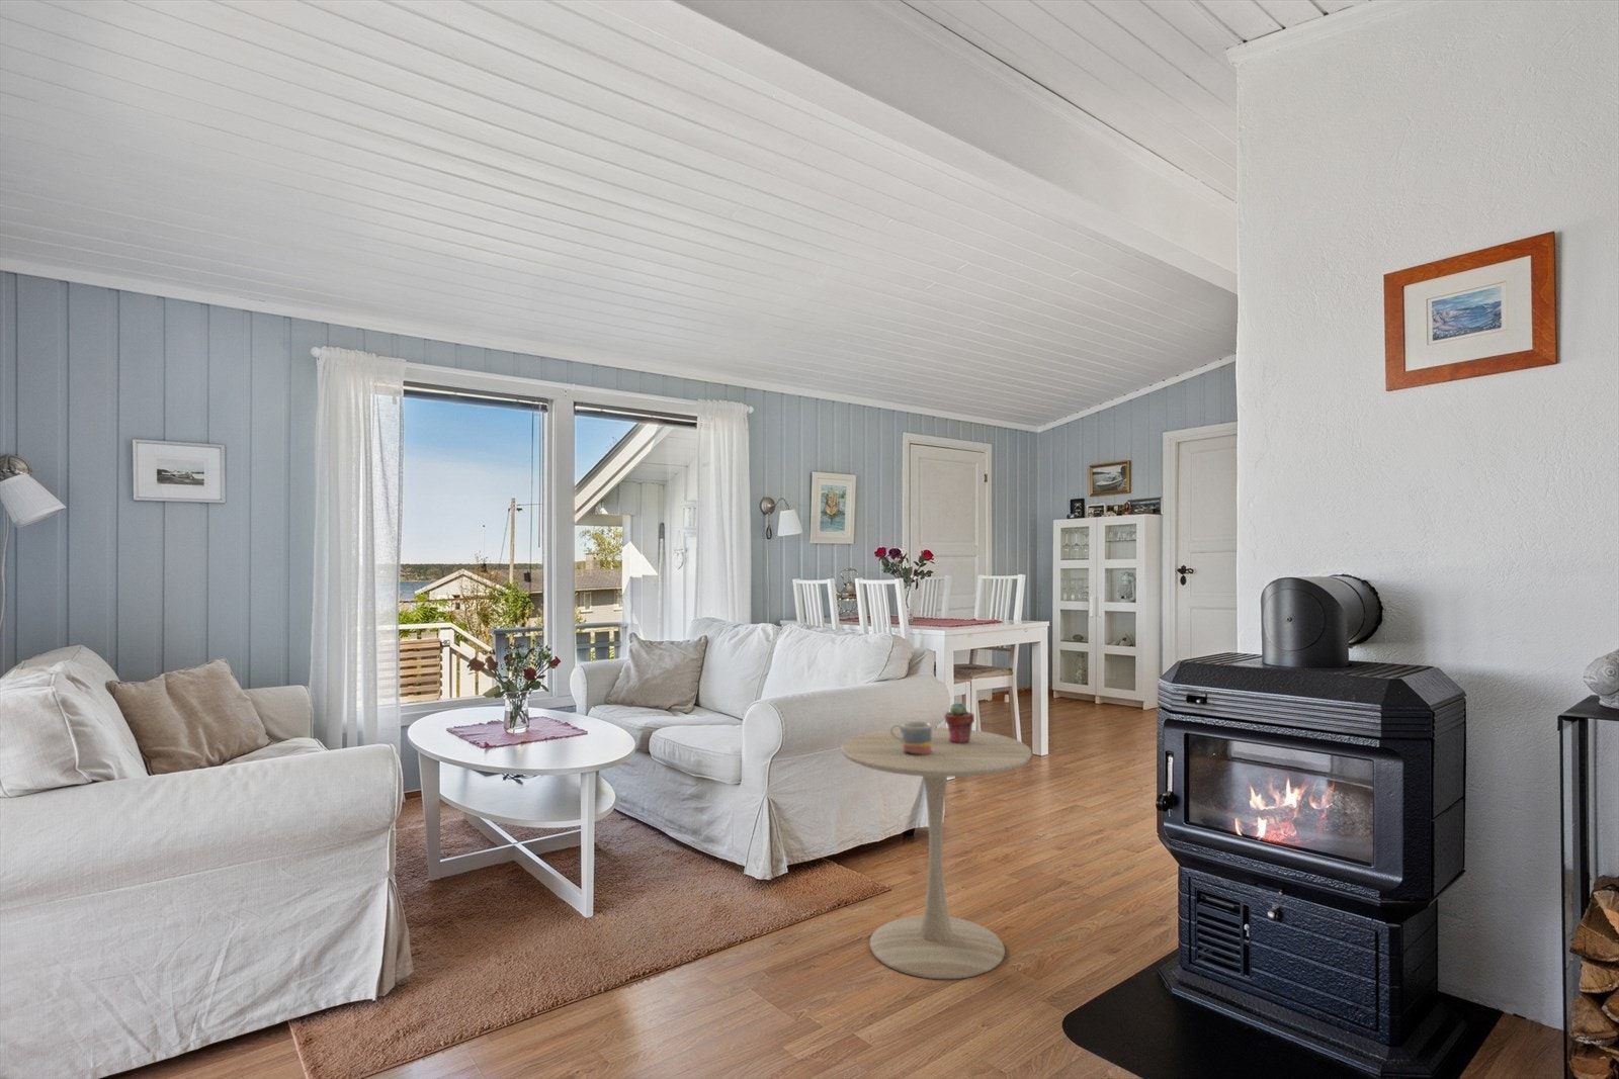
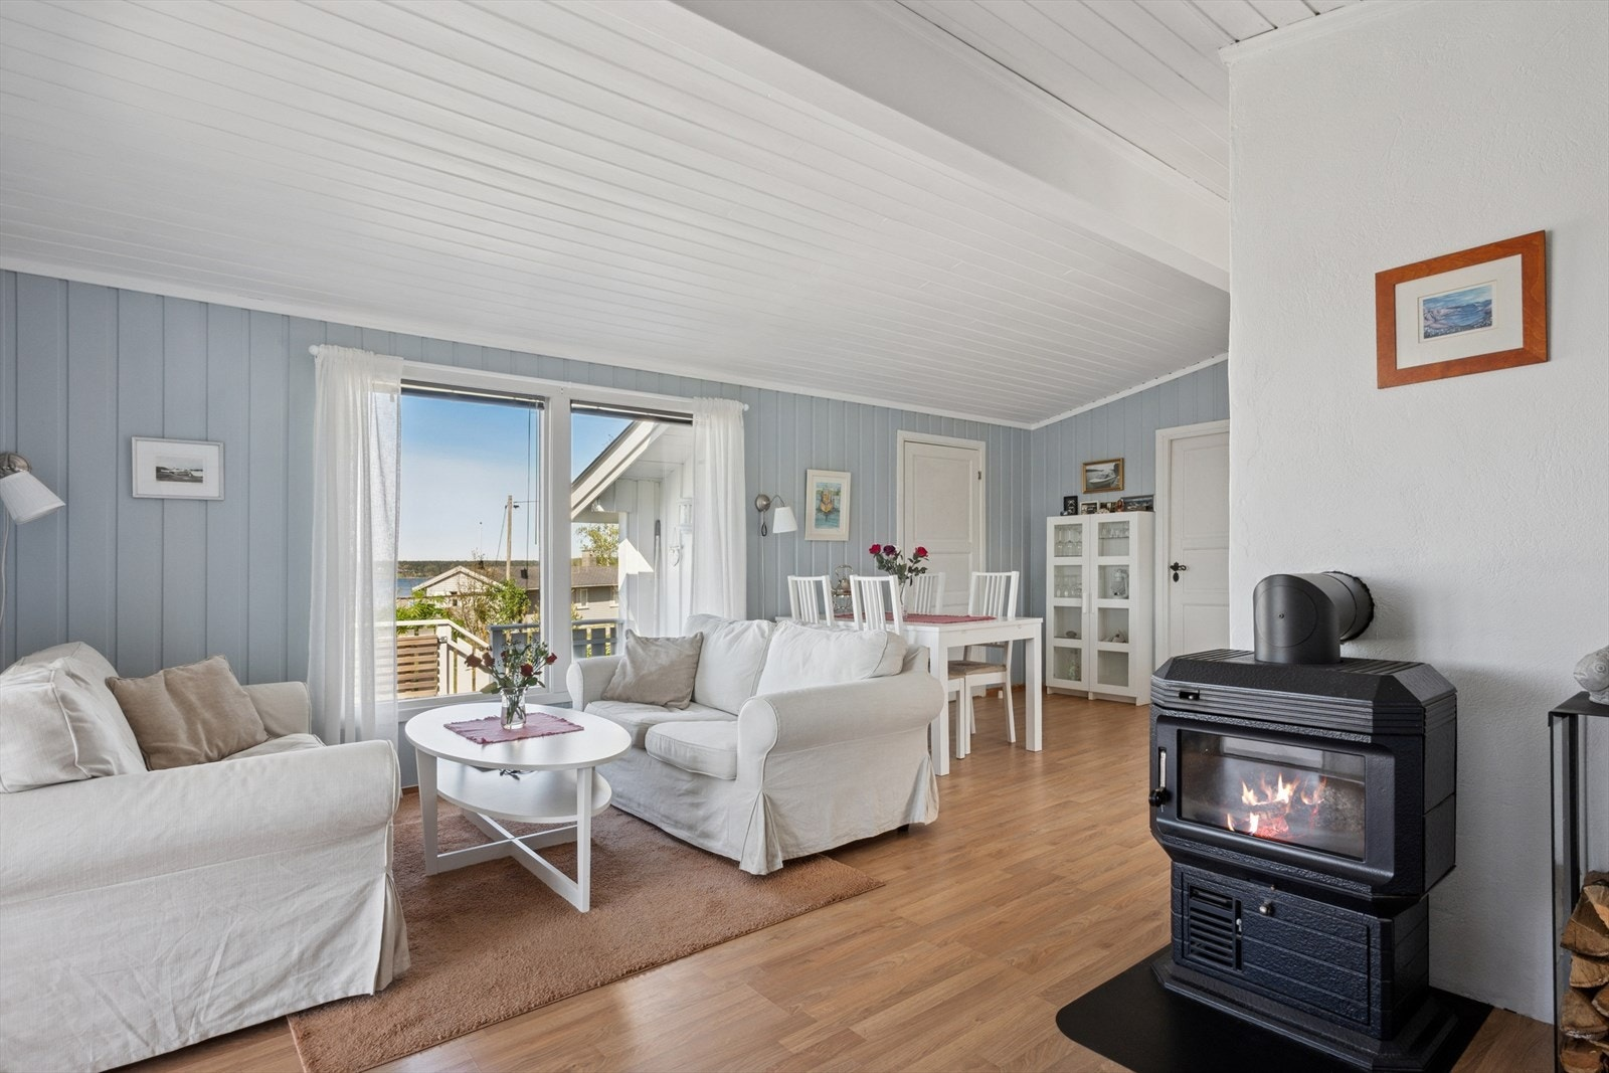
- side table (935, 847)
- potted succulent (959, 721)
- mug (911, 737)
